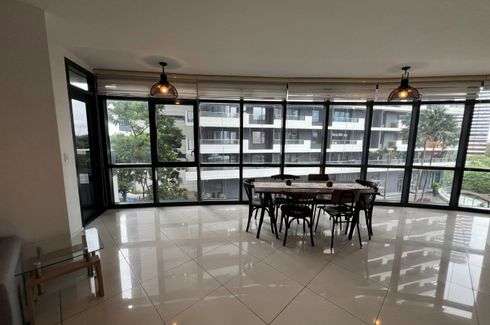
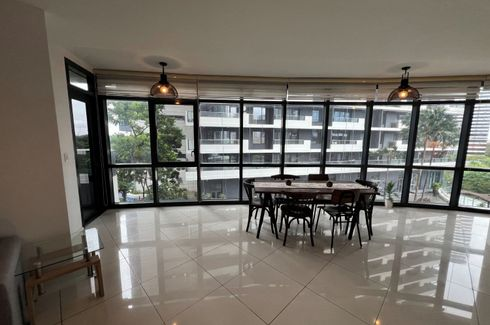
+ indoor plant (389, 193)
